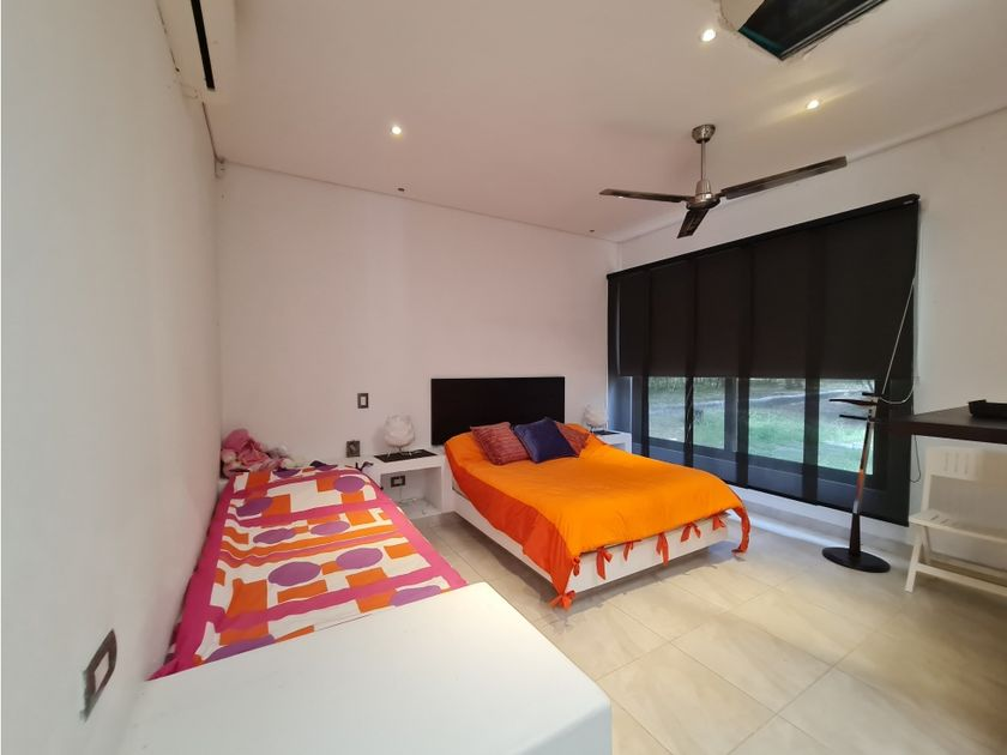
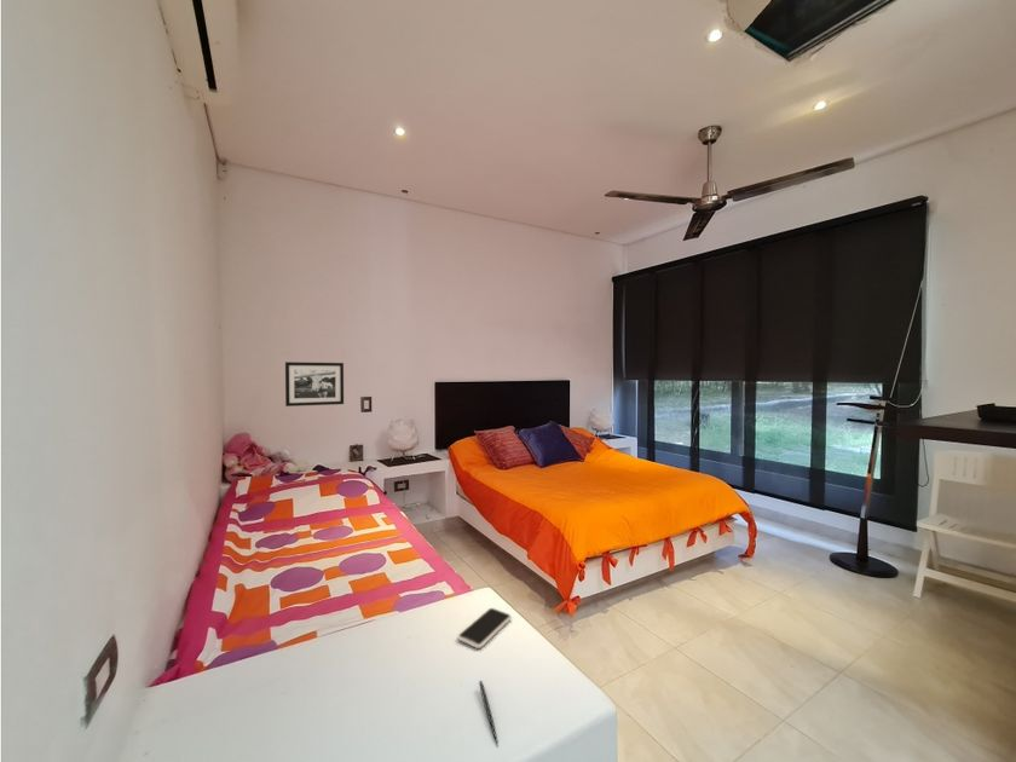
+ smartphone (485, 627)
+ picture frame (314, 383)
+ pen (487, 710)
